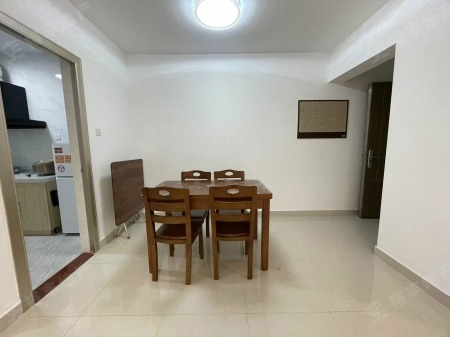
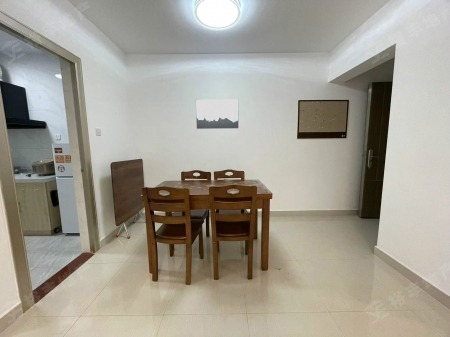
+ wall art (217, 114)
